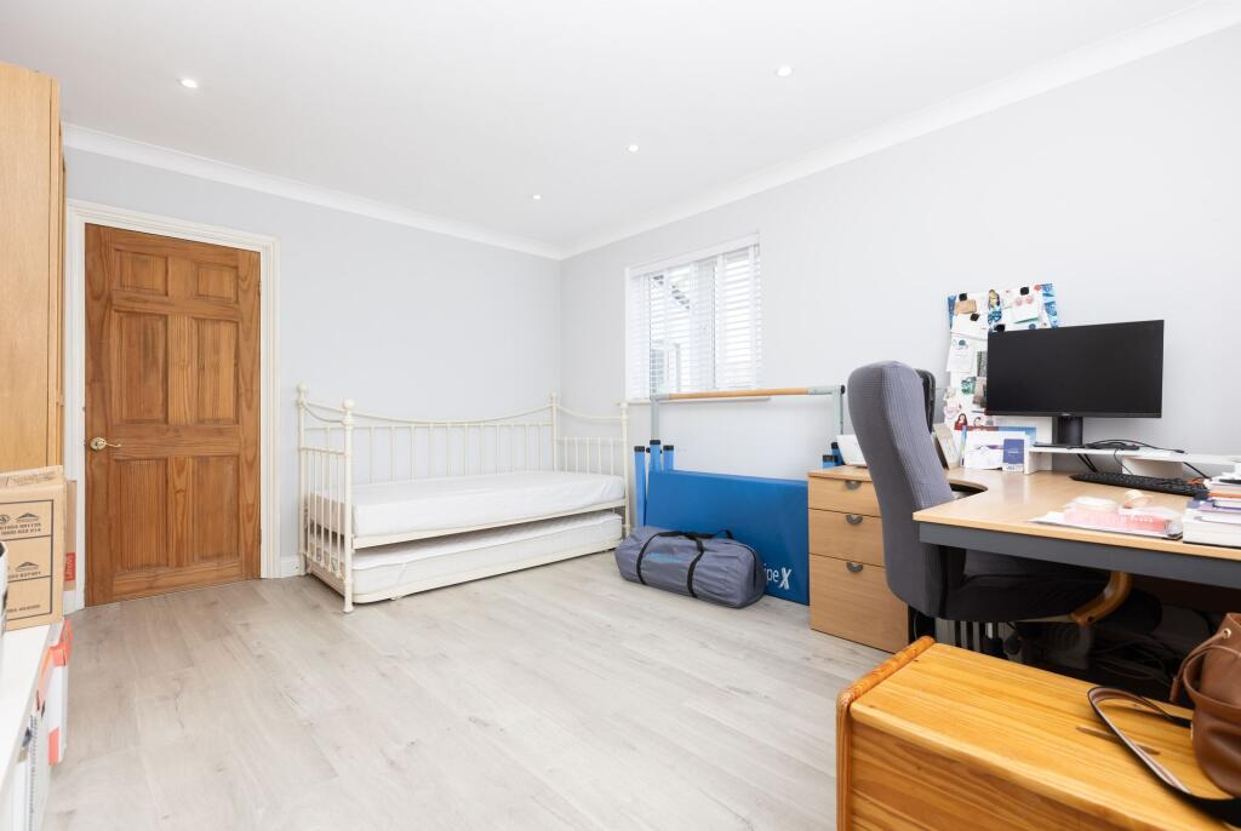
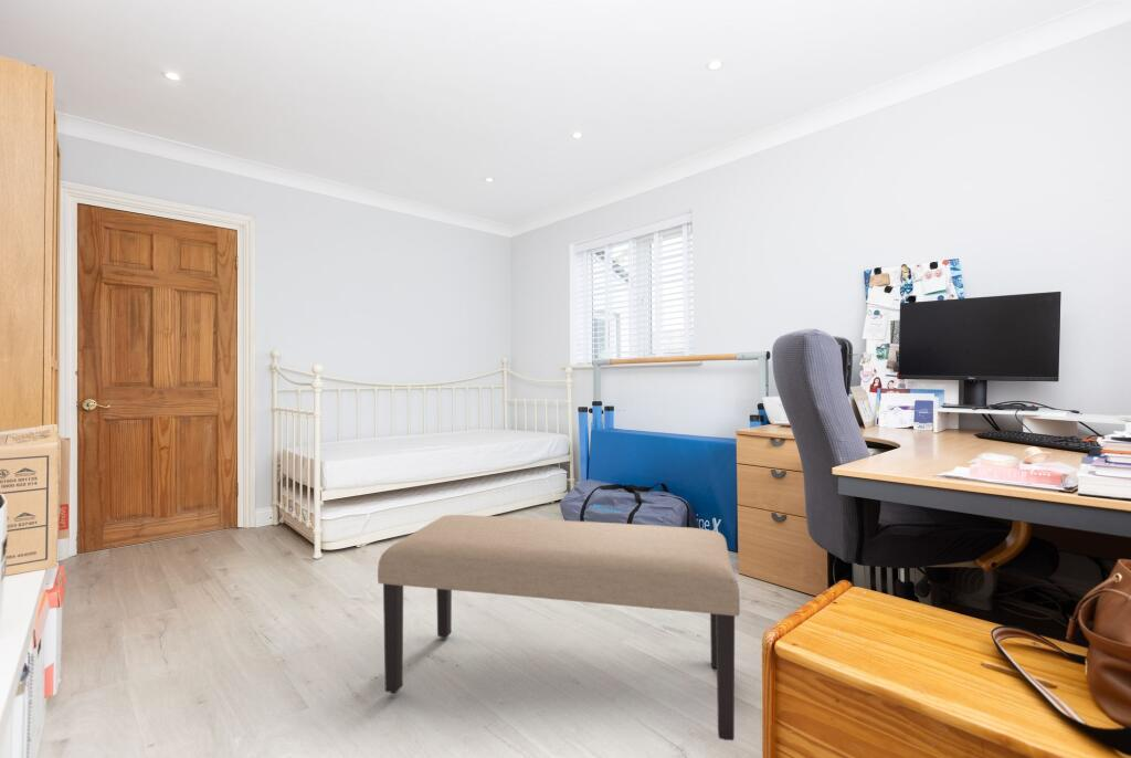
+ bench (561, 599)
